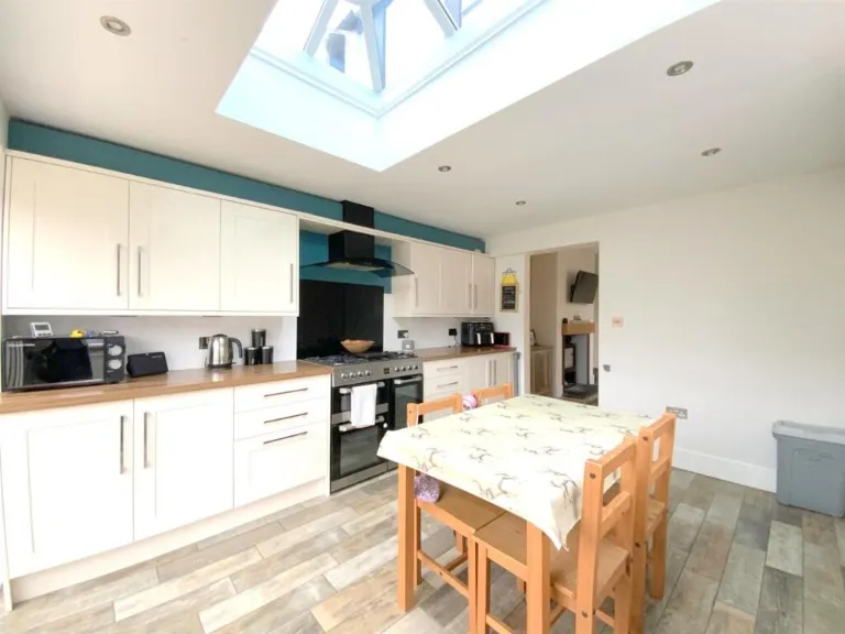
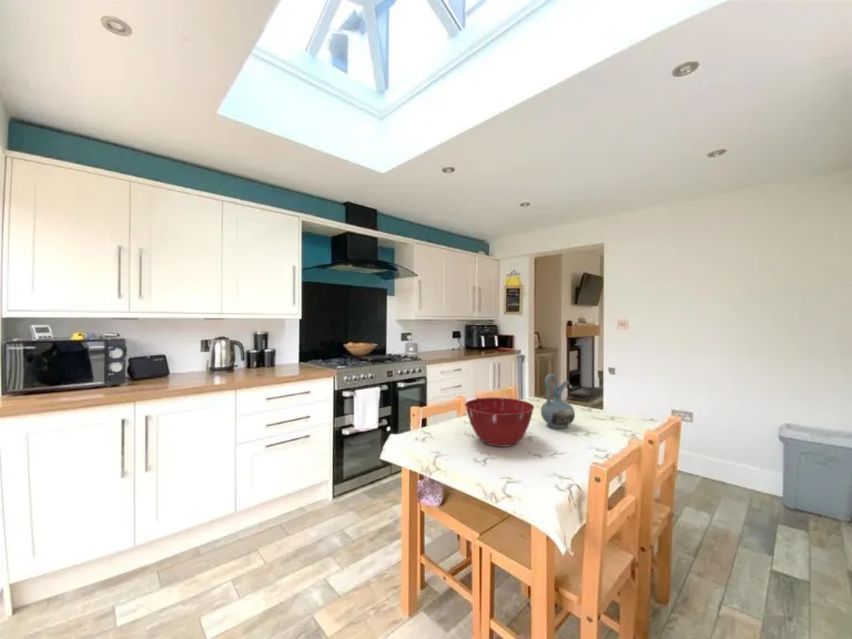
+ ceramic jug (557, 399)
+ mixing bowl (498, 423)
